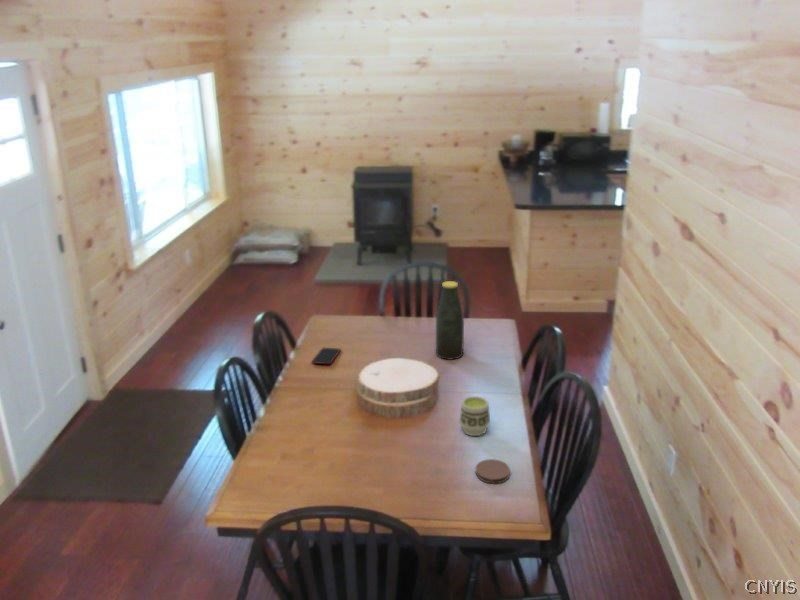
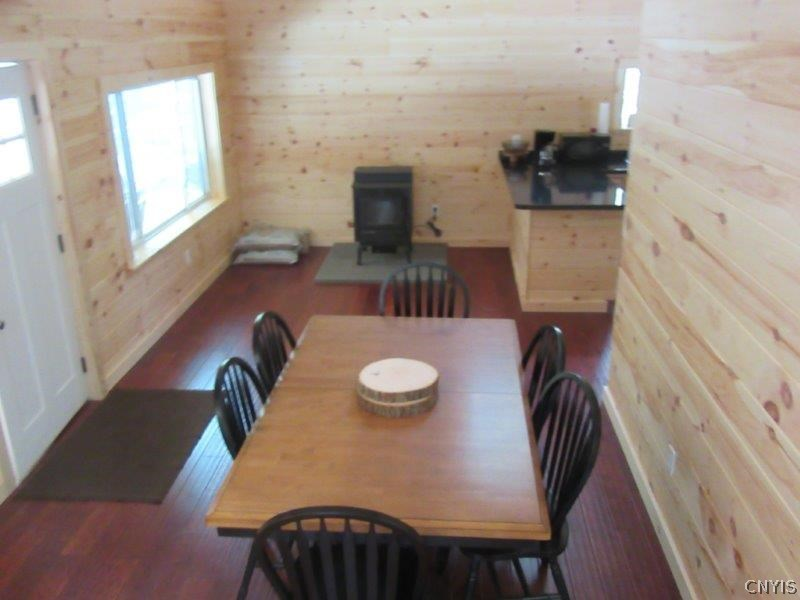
- smartphone (326, 355)
- bottle (449, 319)
- cup (474, 416)
- coaster (492, 471)
